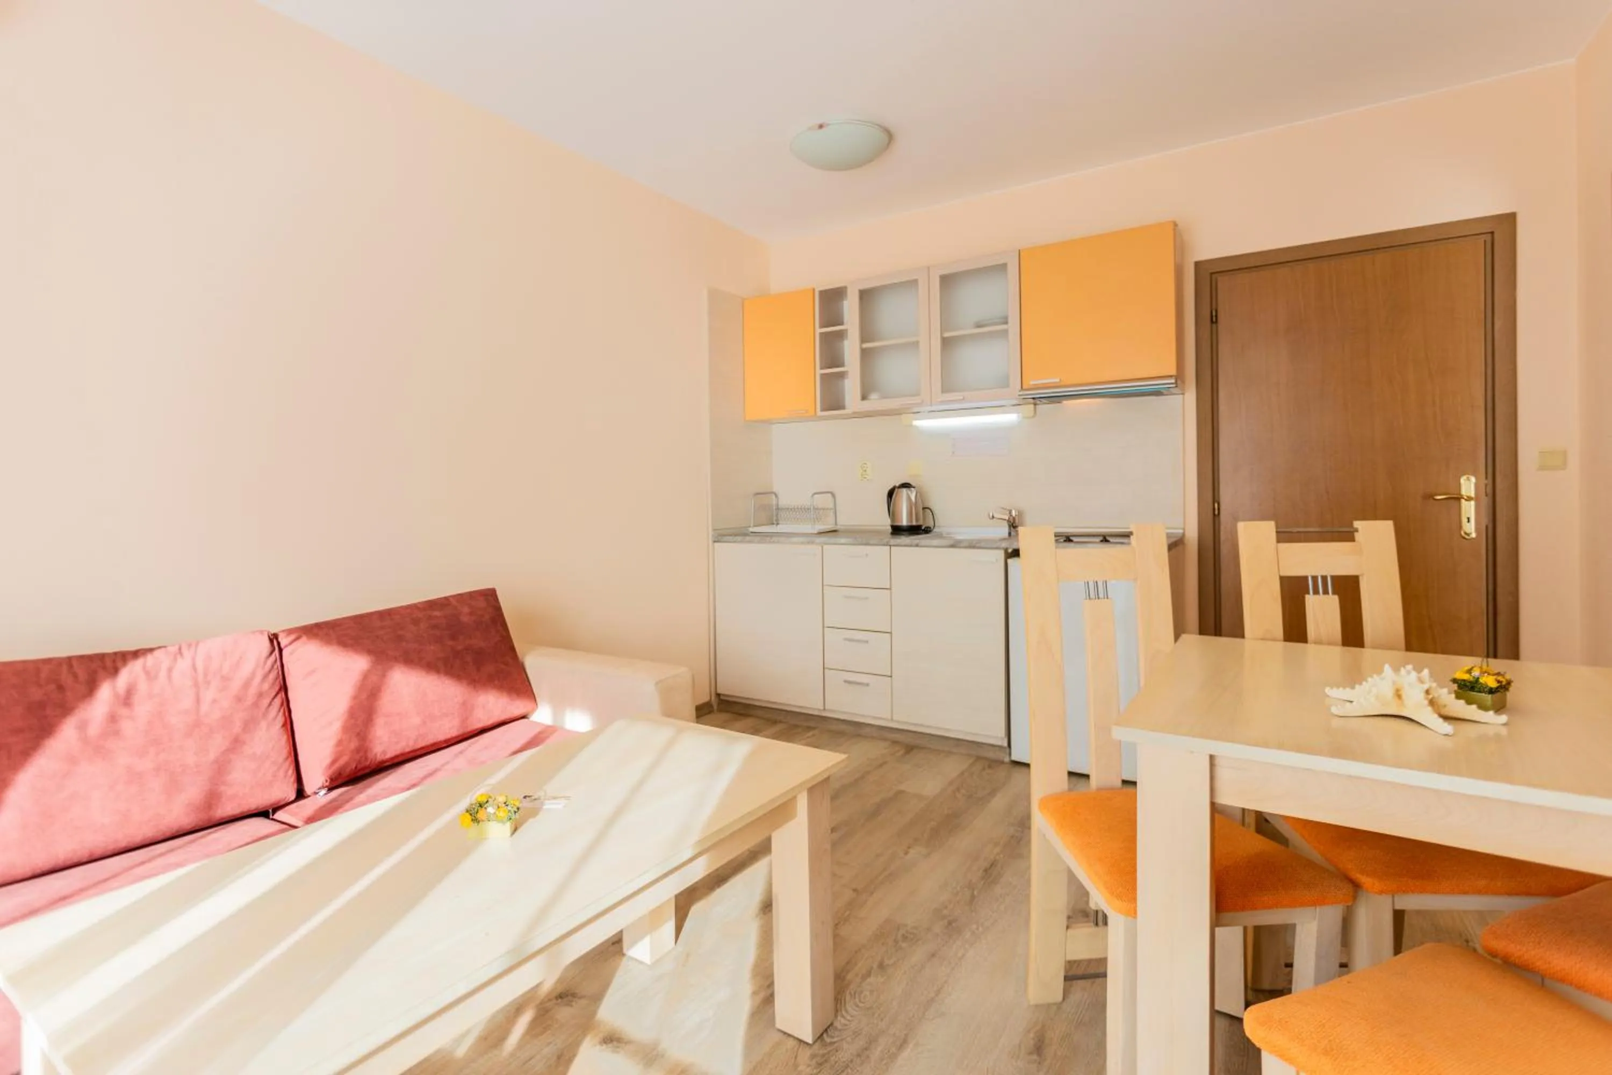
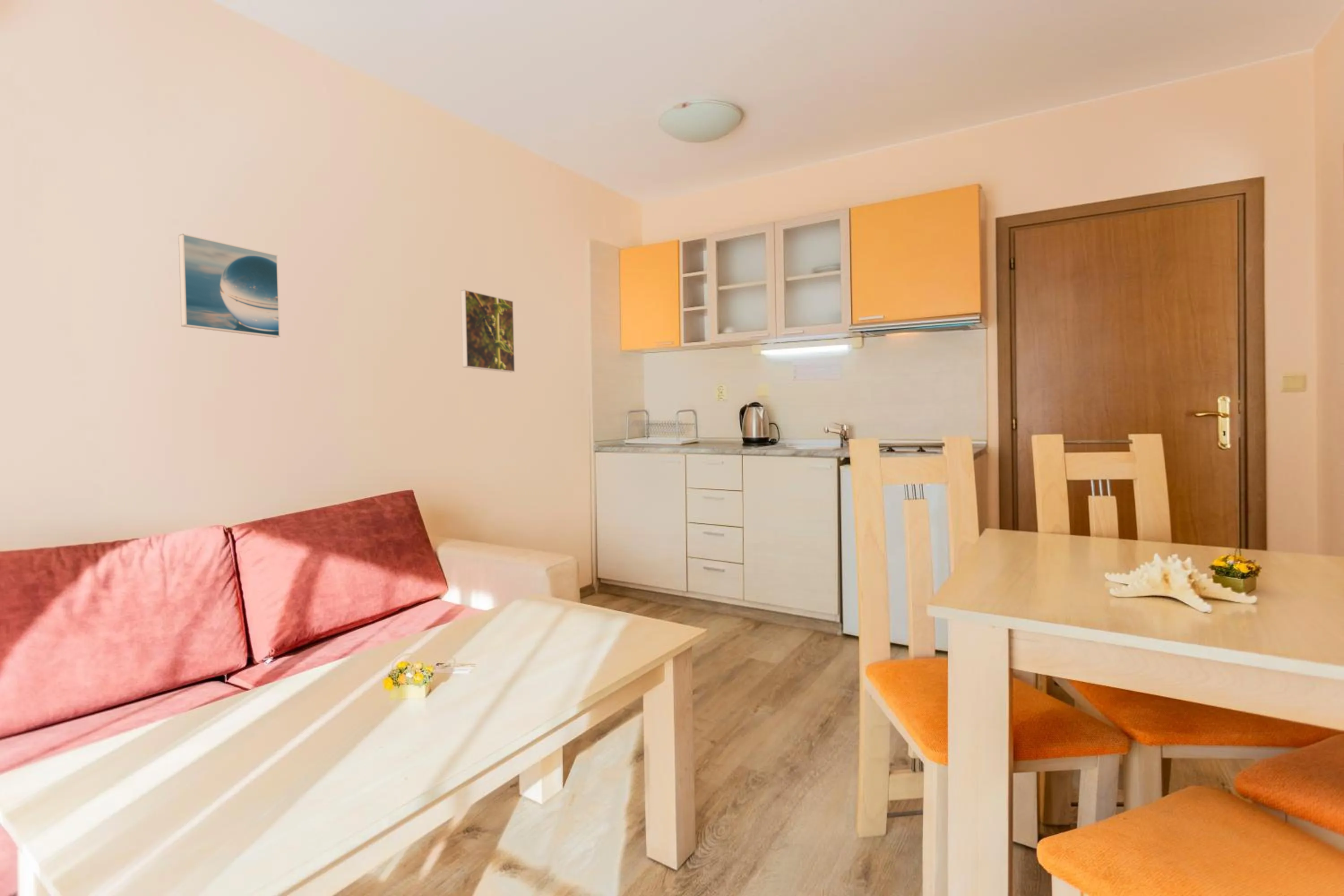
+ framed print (232, 289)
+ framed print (489, 333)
